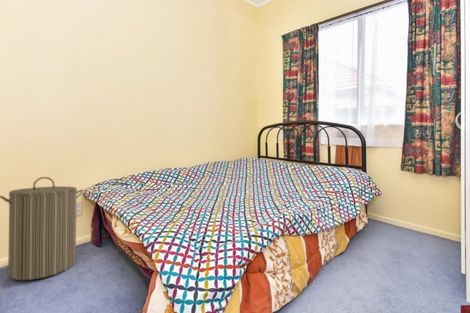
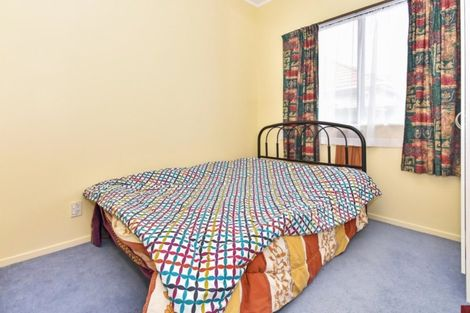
- laundry hamper (44, 222)
